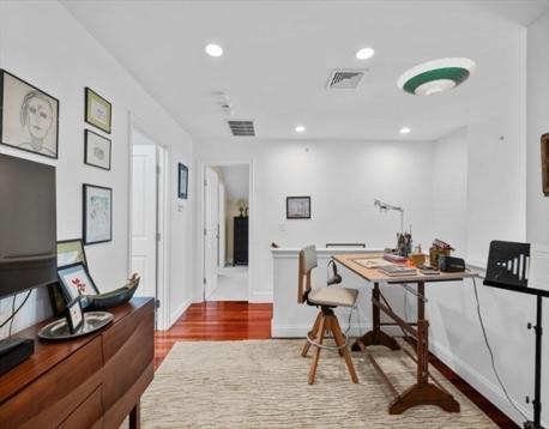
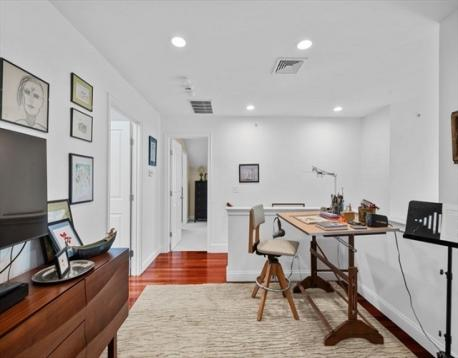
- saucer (434, 85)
